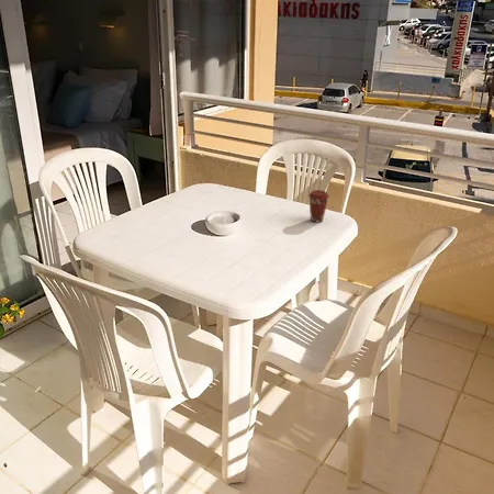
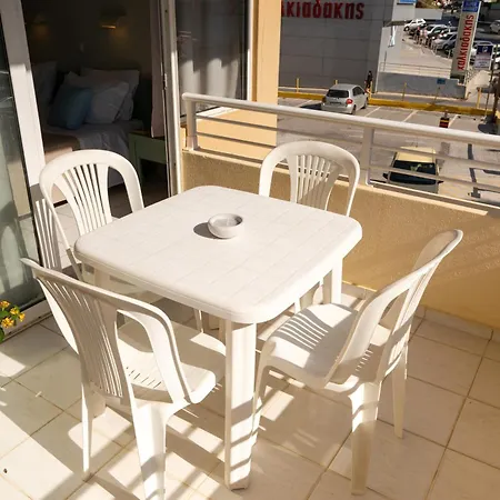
- coffee cup (317, 206)
